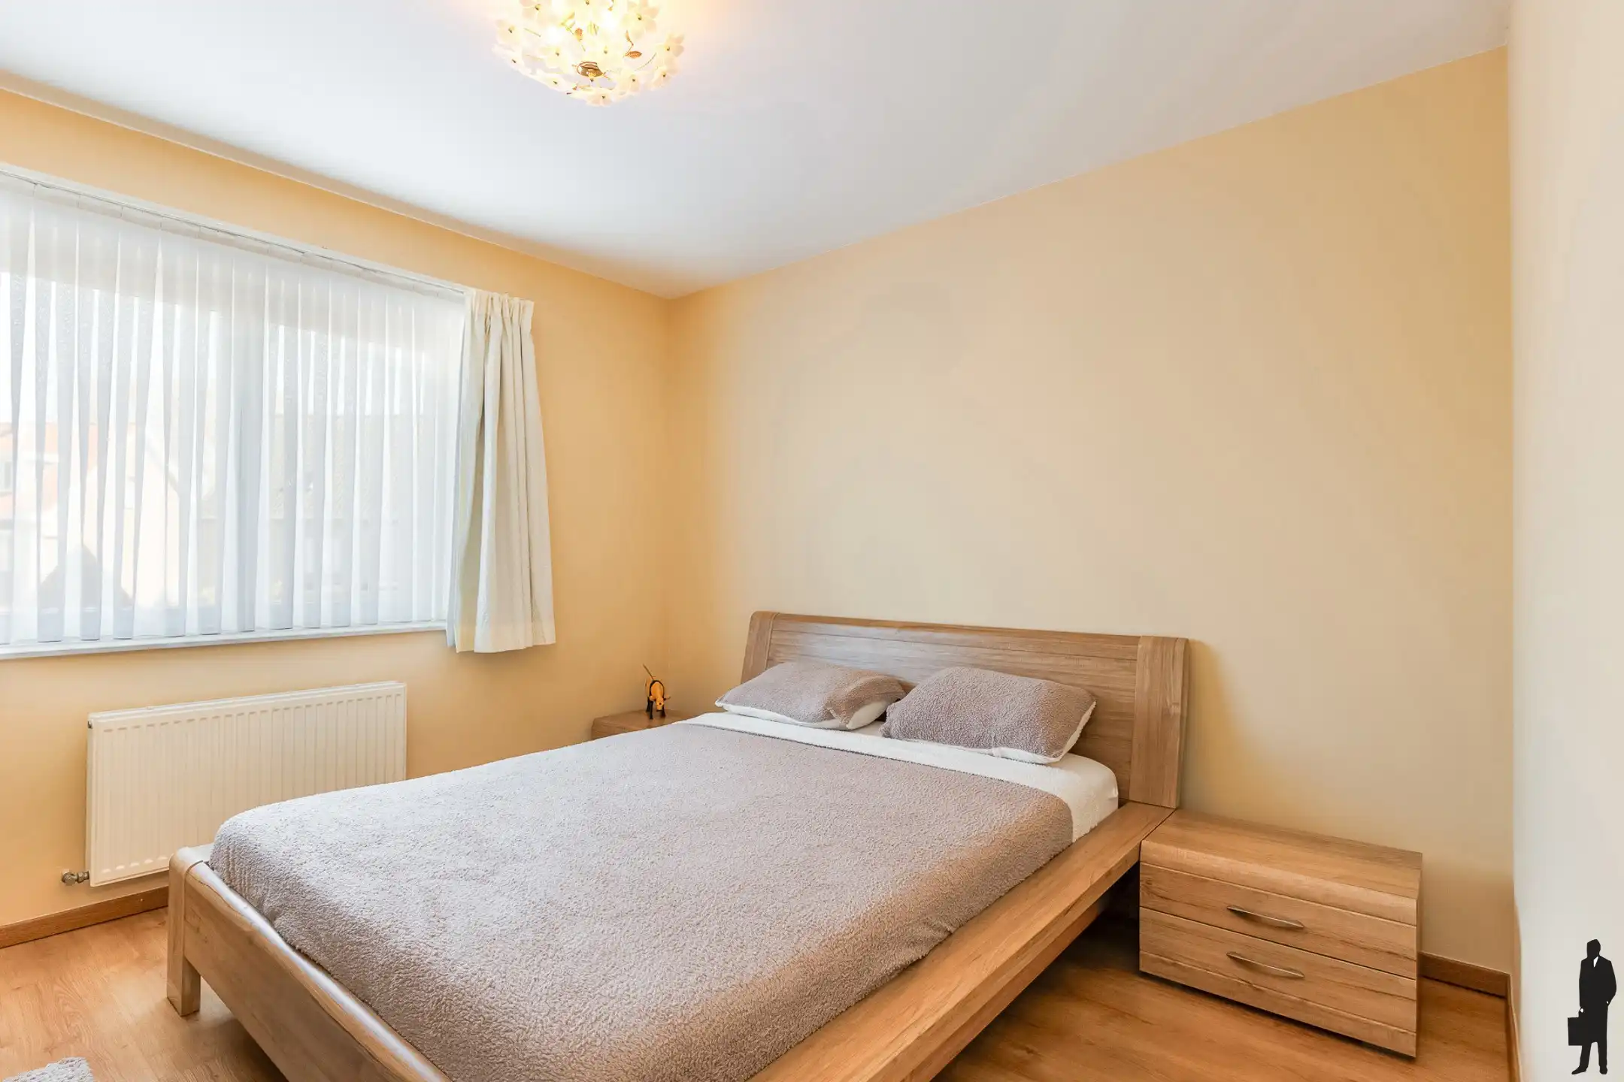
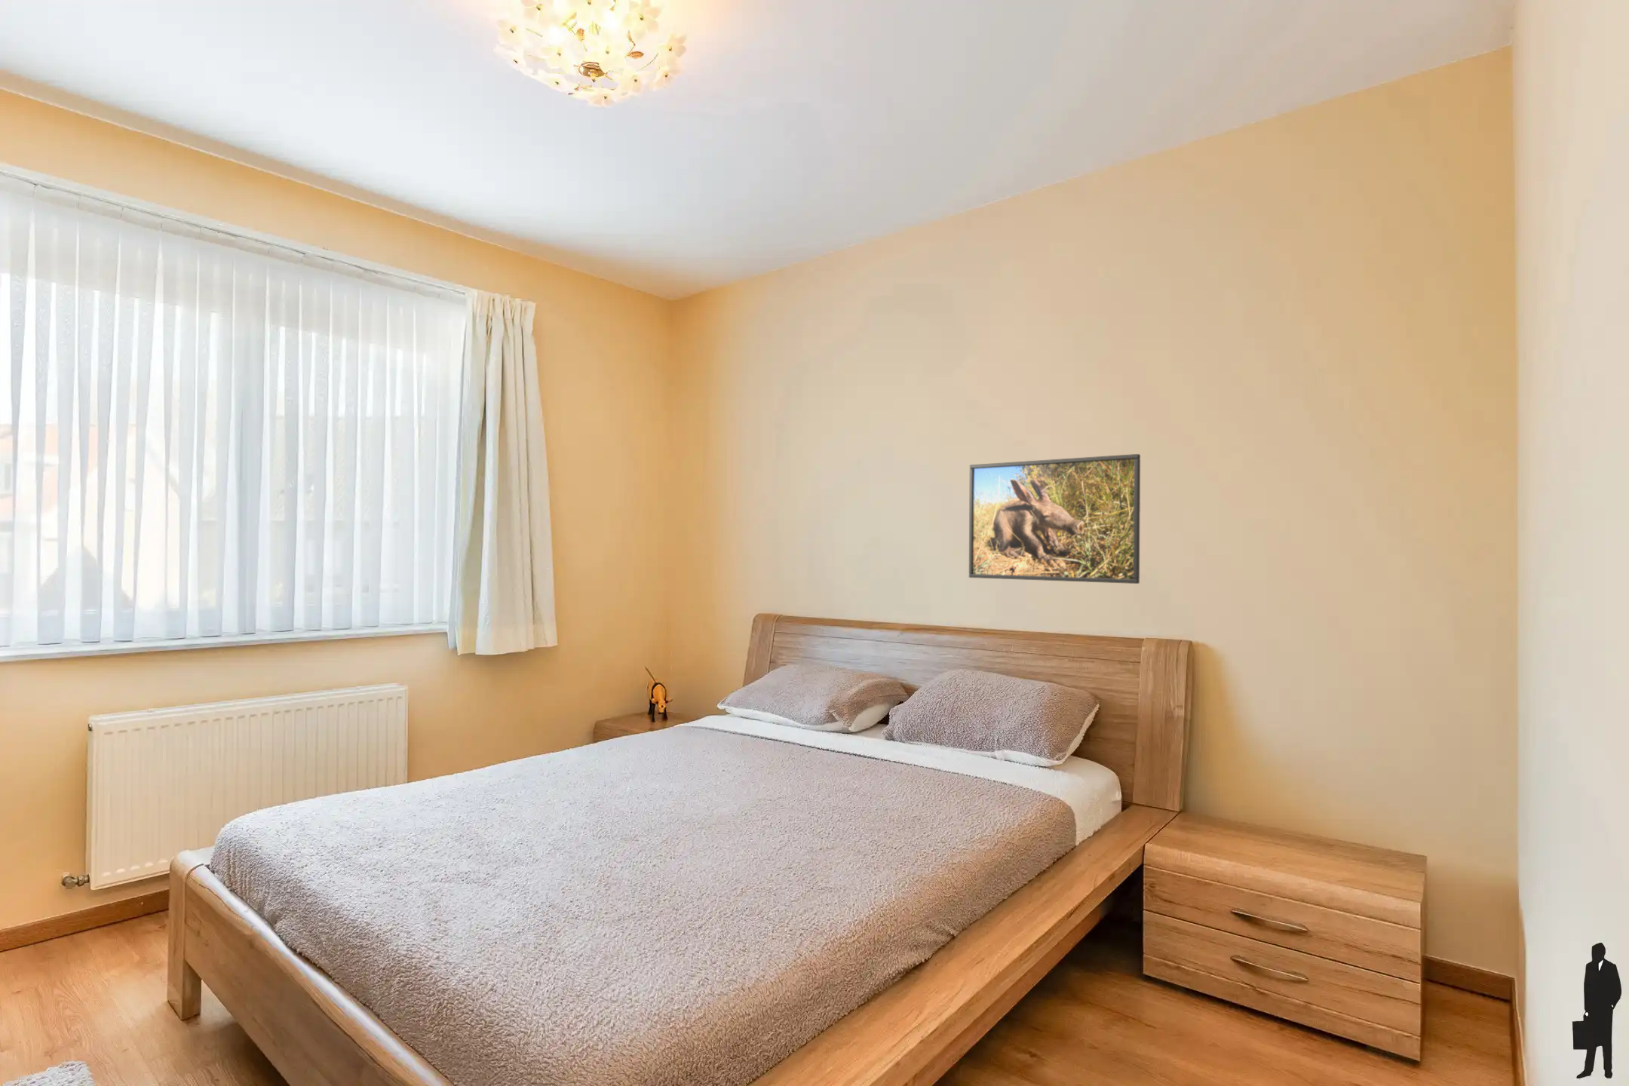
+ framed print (1048, 520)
